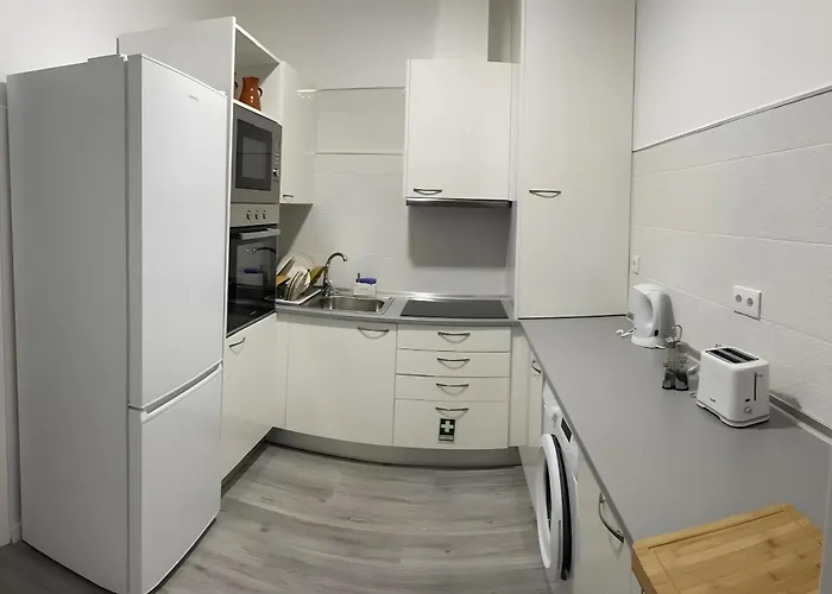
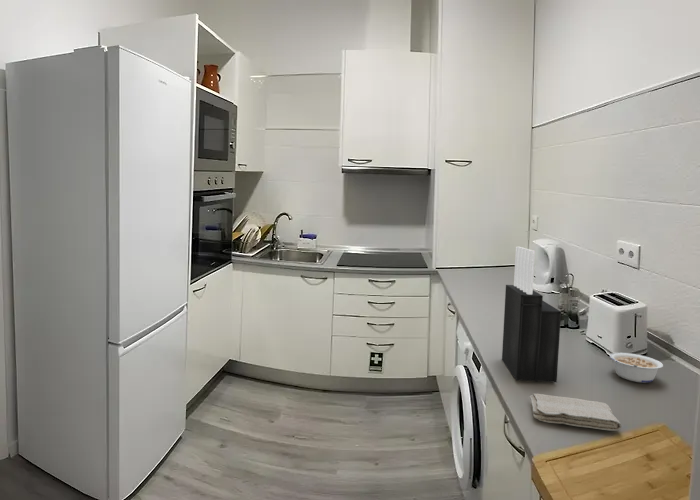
+ legume (636, 367)
+ washcloth (572, 410)
+ knife block (535, 310)
